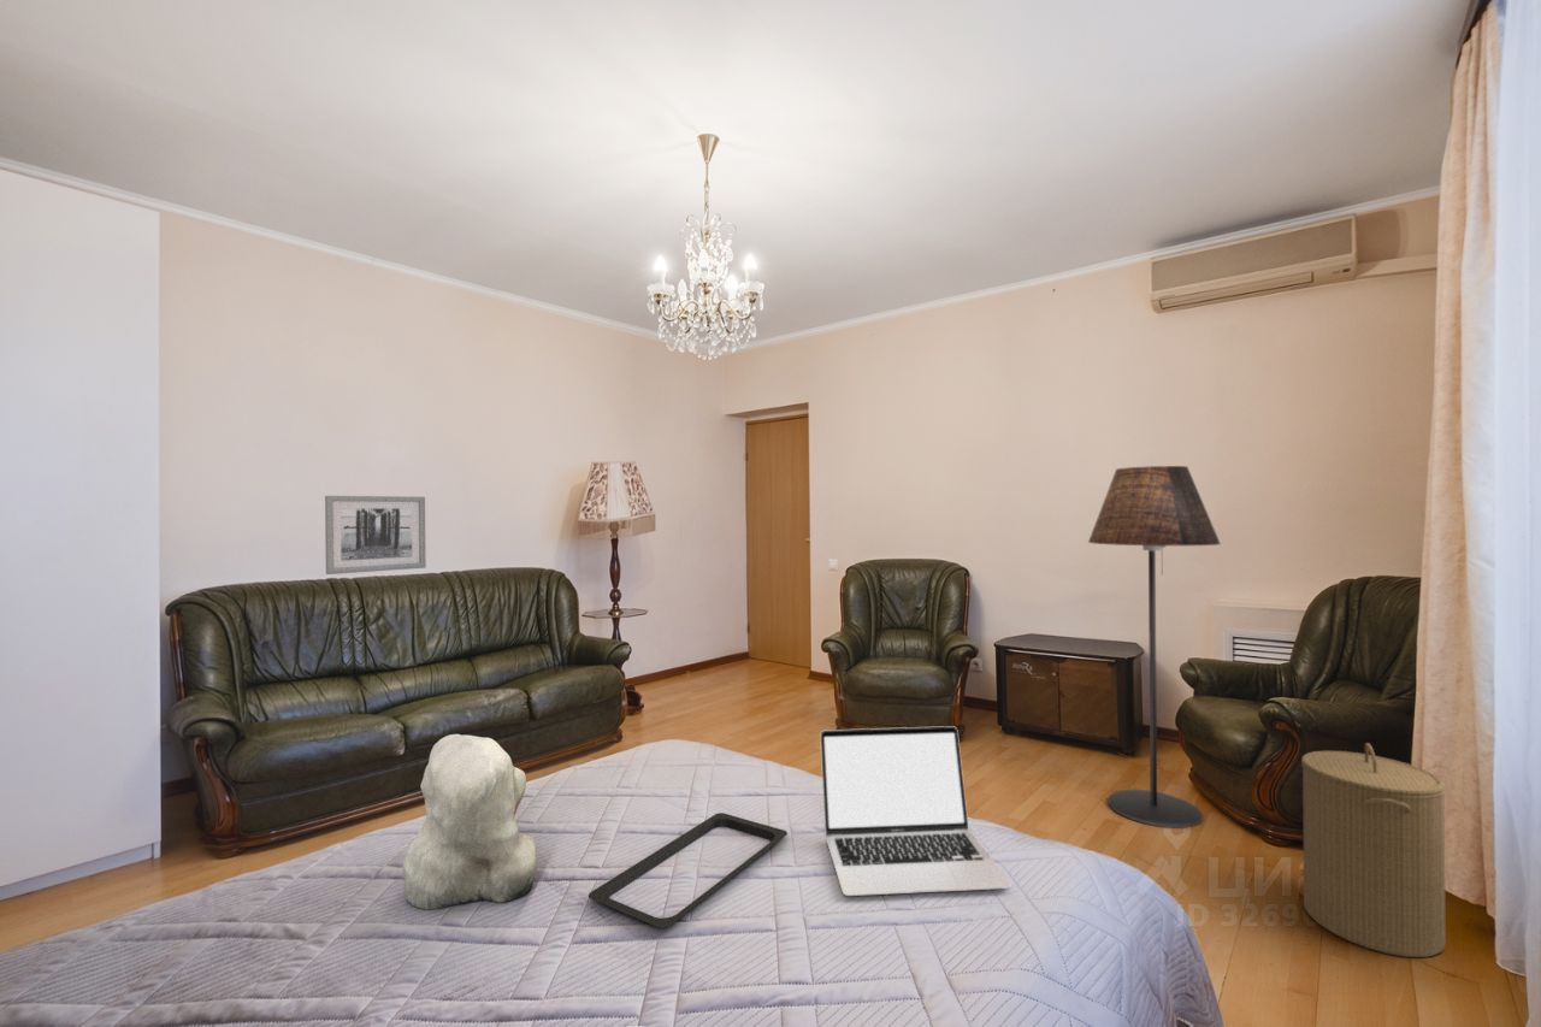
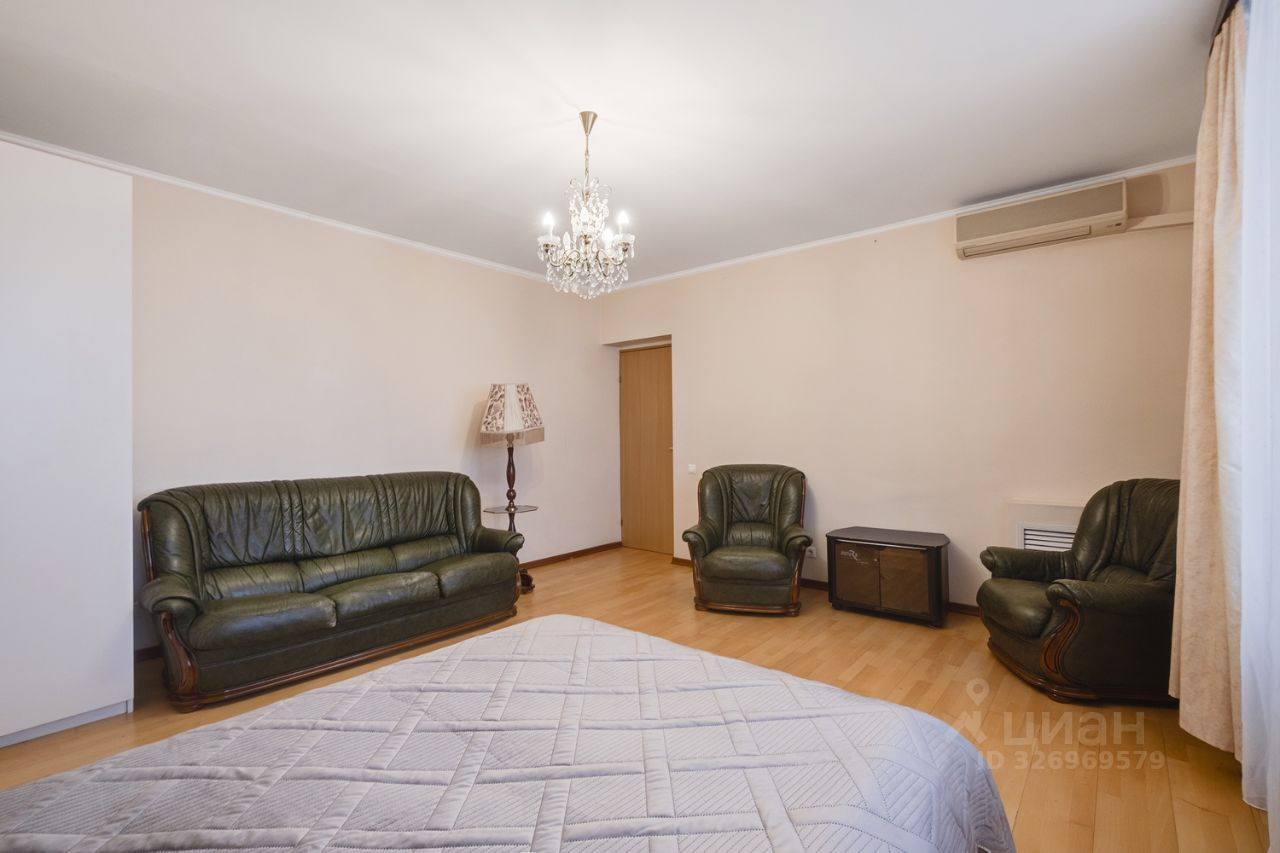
- floor lamp (1152, 638)
- laundry hamper (1370, 834)
- wall art (377, 533)
- teddy bear (472, 807)
- serving tray (685, 846)
- laptop (907, 802)
